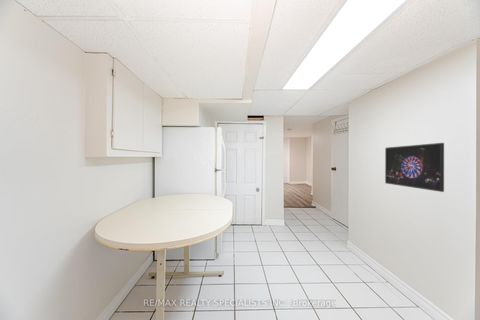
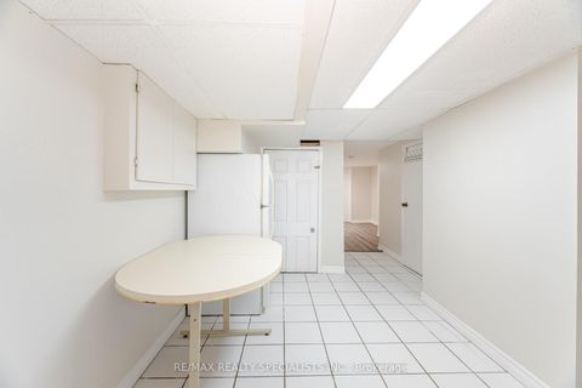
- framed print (410, 166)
